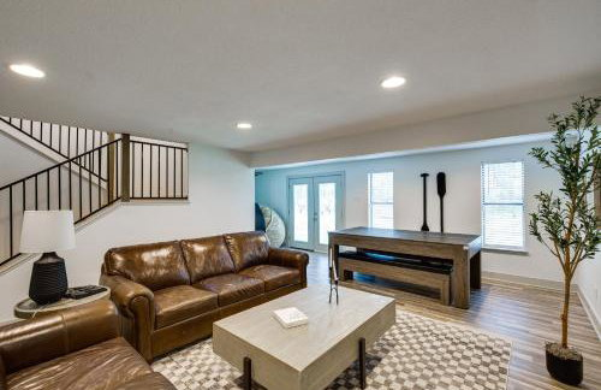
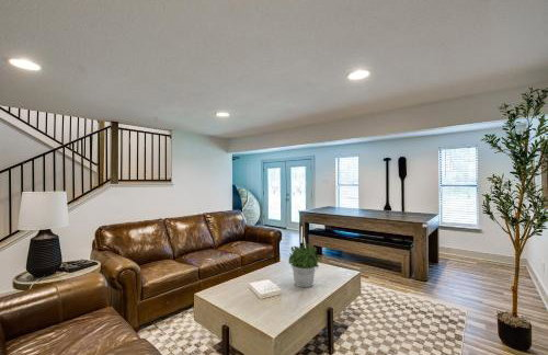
+ potted plant (305, 264)
